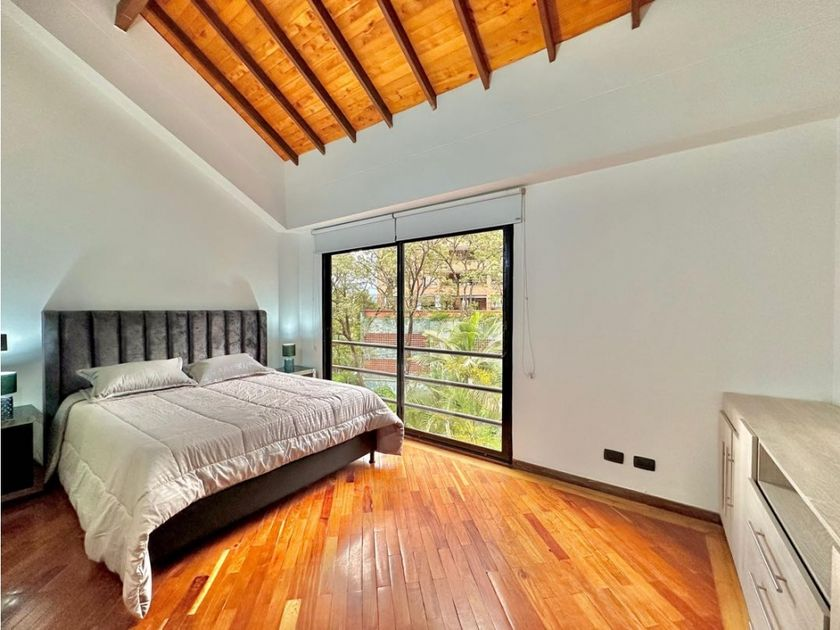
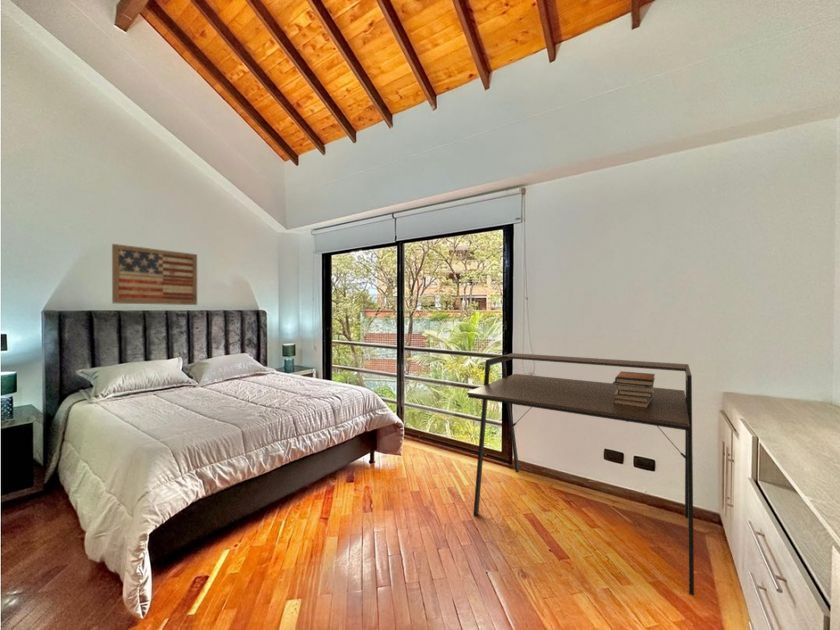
+ desk (581, 414)
+ wall art (158, 276)
+ book stack (634, 387)
